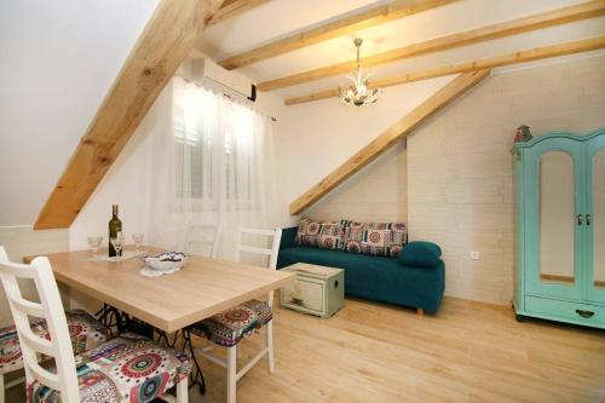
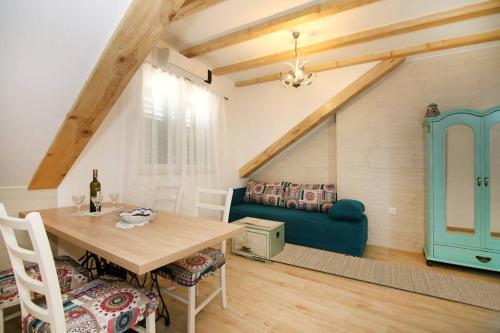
+ rug (365, 267)
